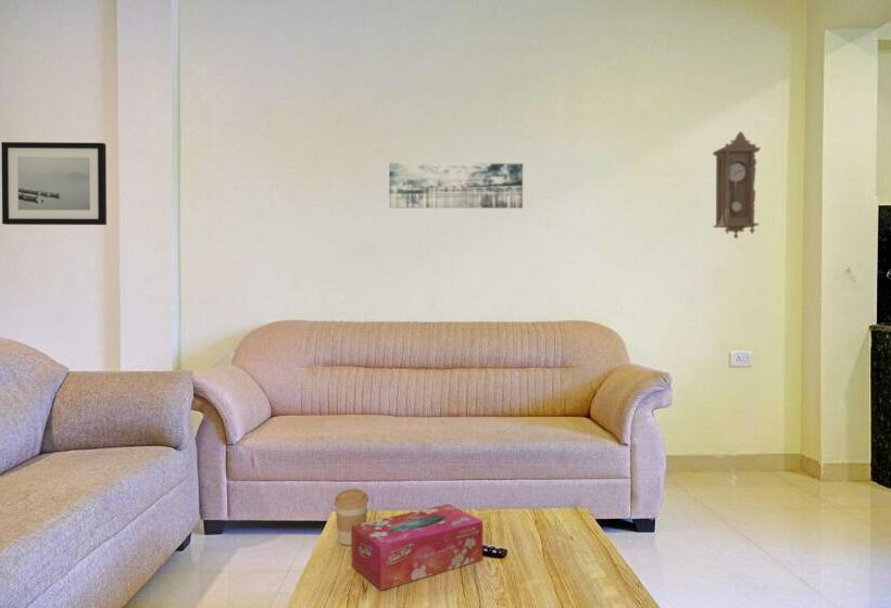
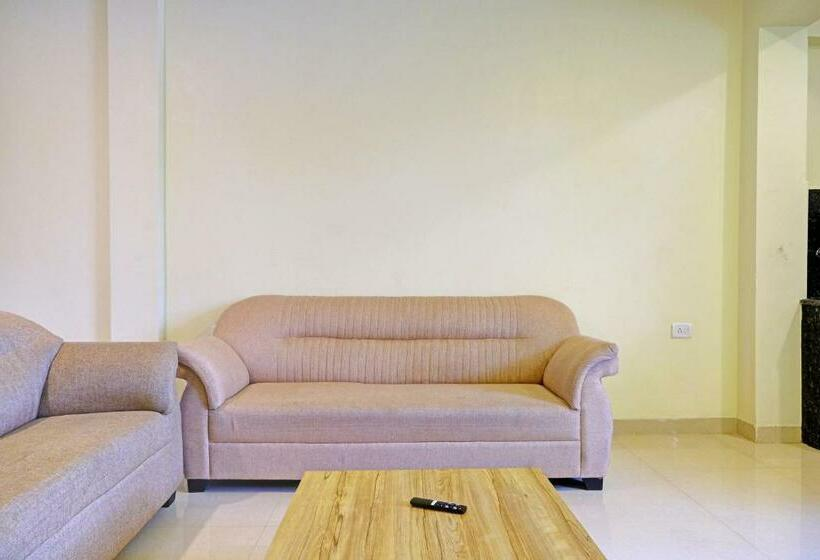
- wall art (54, 183)
- pendulum clock (736, 186)
- tissue box (417, 543)
- wall art (455, 186)
- coffee cup (351, 516)
